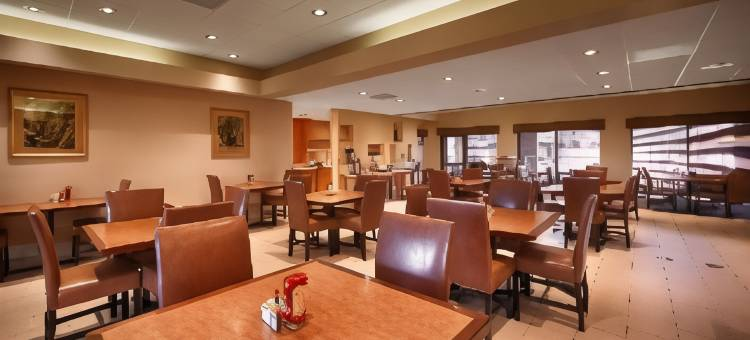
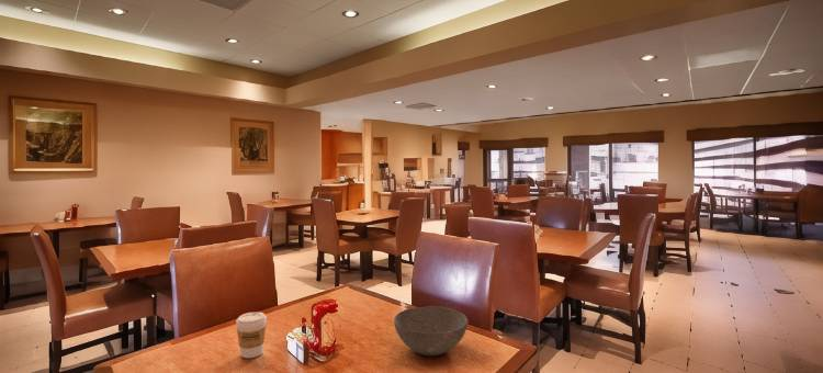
+ bowl (430, 332)
+ coffee cup (251, 334)
